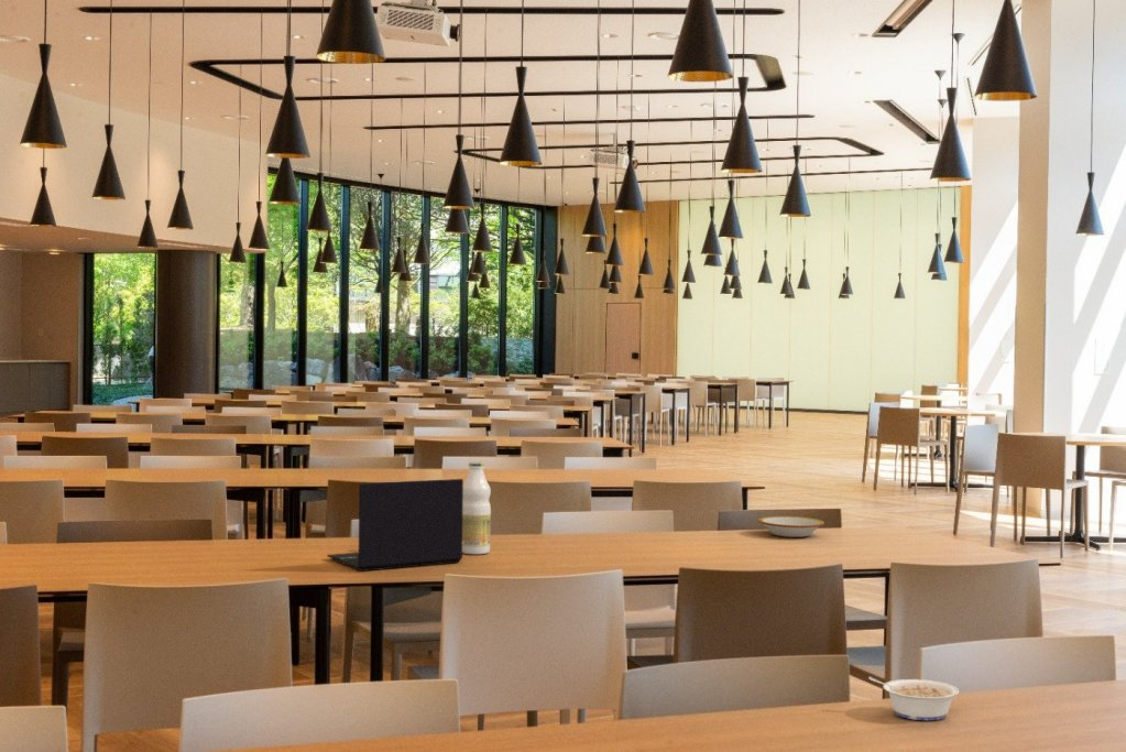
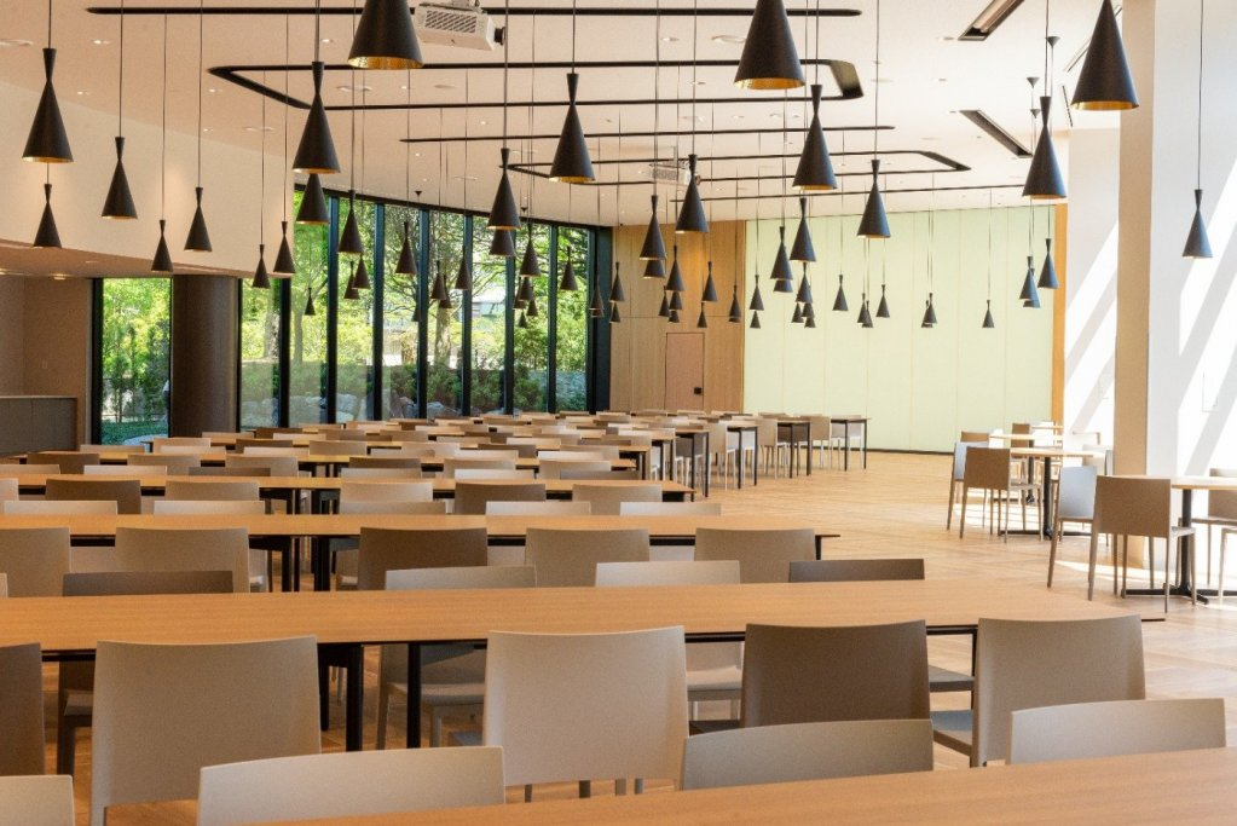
- legume (917, 698)
- laptop (395, 519)
- bottle (475, 506)
- bowl (790, 527)
